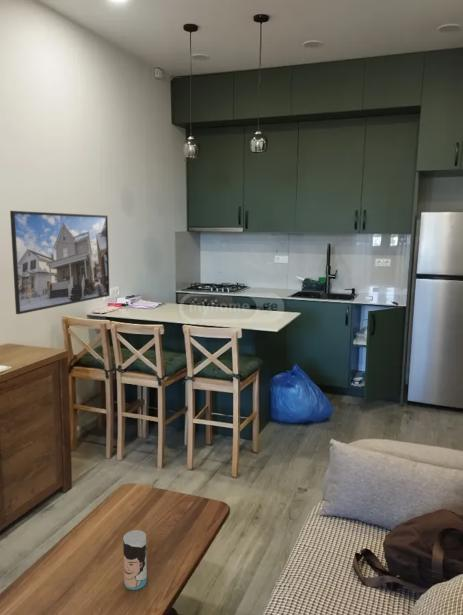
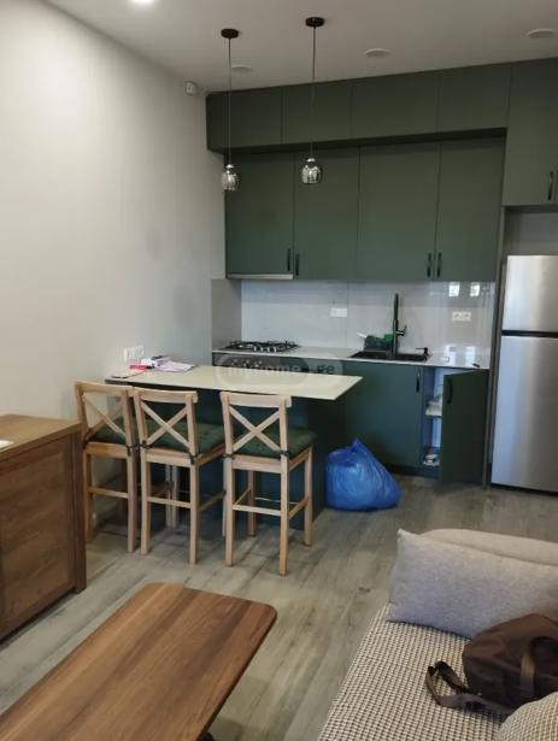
- cup (135, 559)
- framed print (66, 259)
